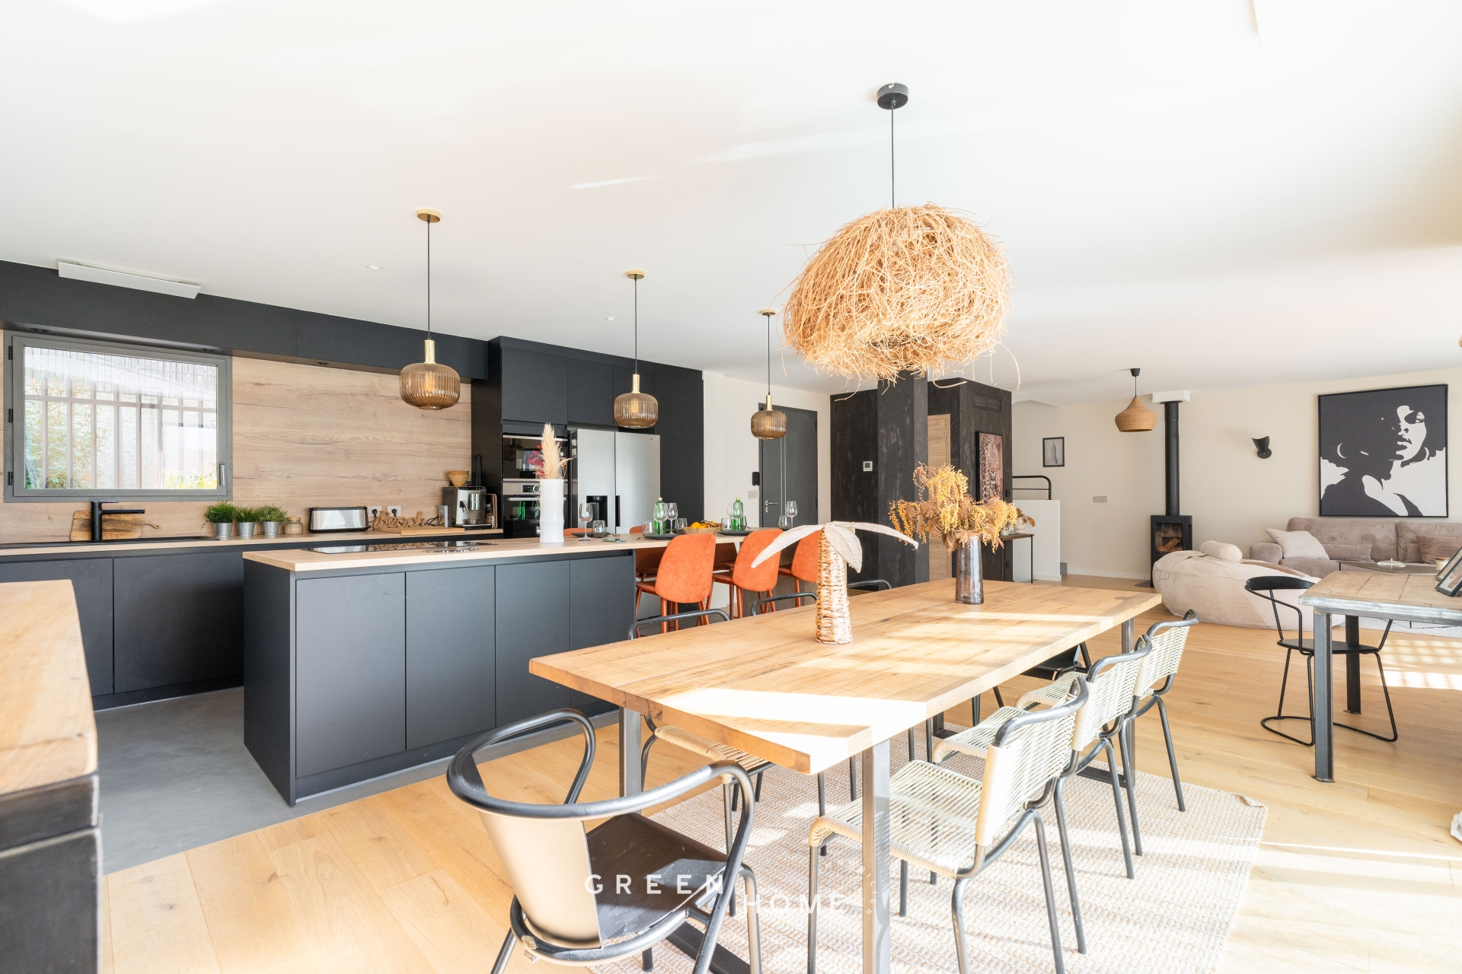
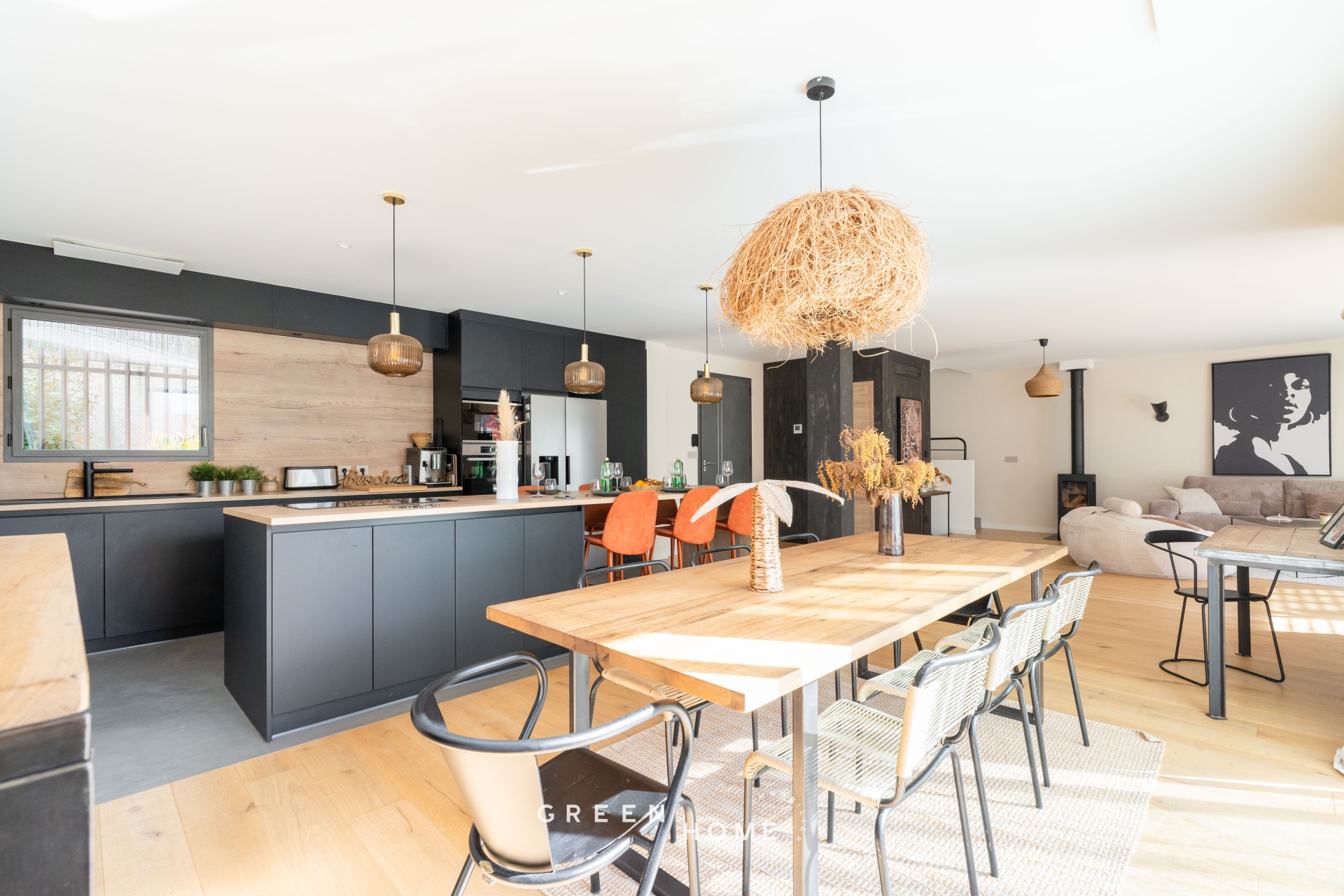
- wall art (1053, 452)
